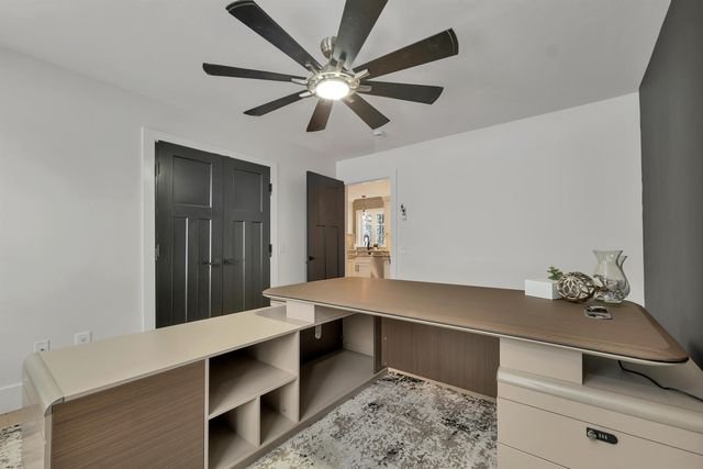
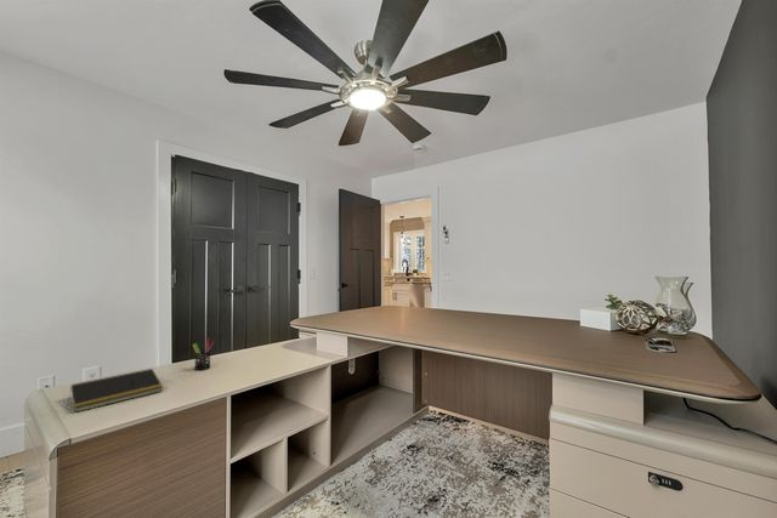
+ pen holder (202, 353)
+ notepad (118, 387)
